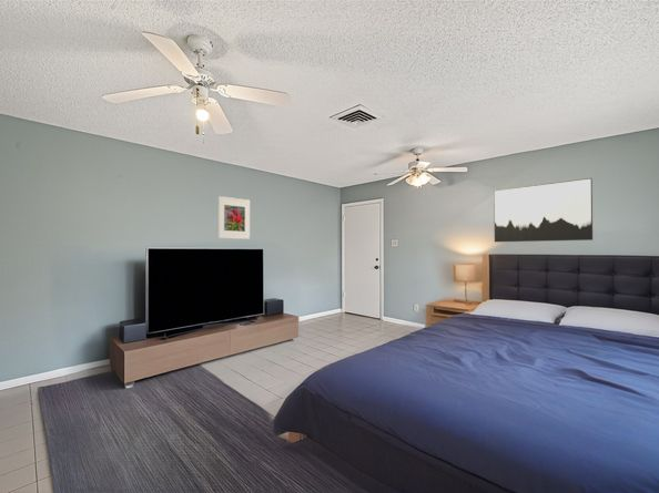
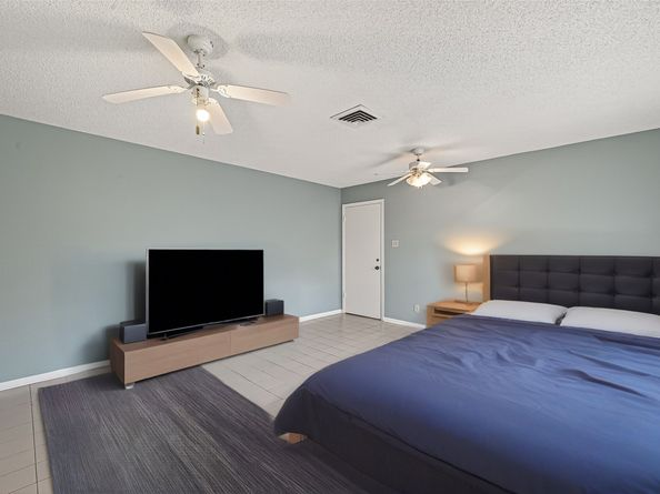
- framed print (234, 218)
- wall art (538, 213)
